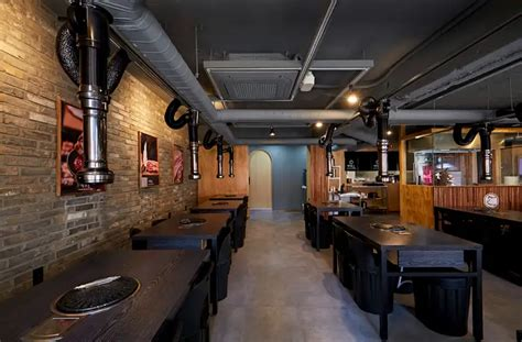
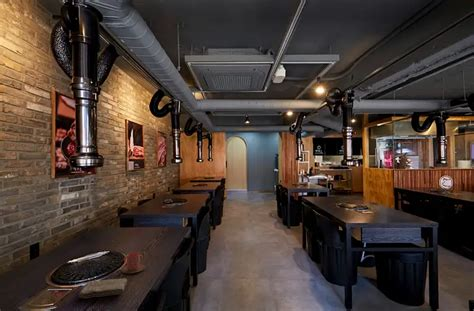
+ washcloth (104, 287)
+ cup (133, 261)
